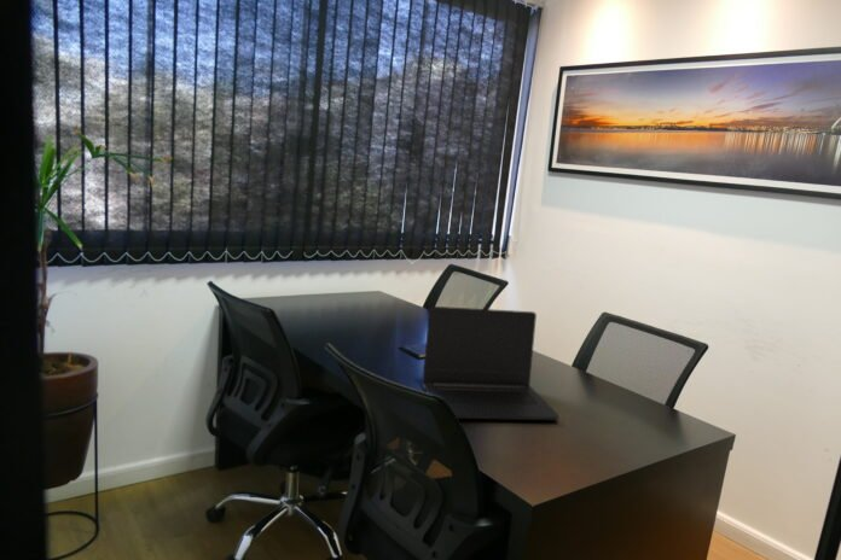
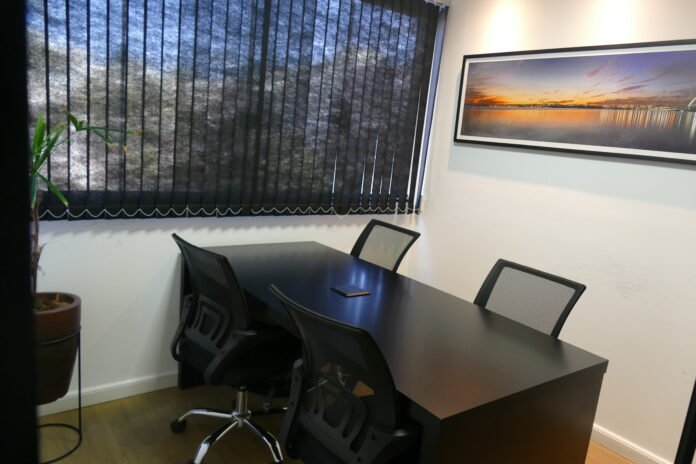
- laptop (491, 361)
